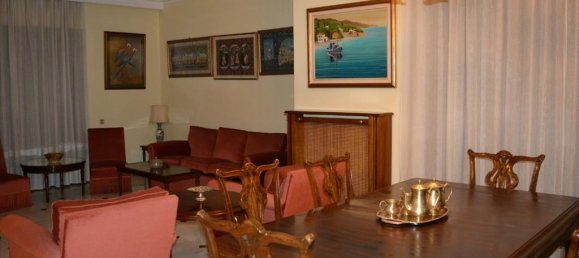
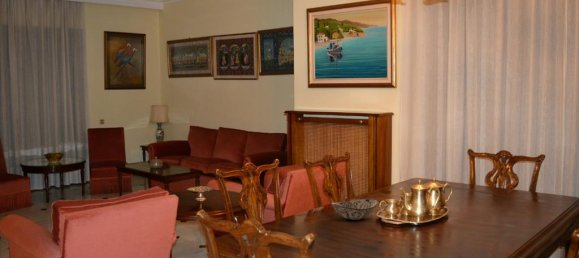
+ decorative bowl (354, 210)
